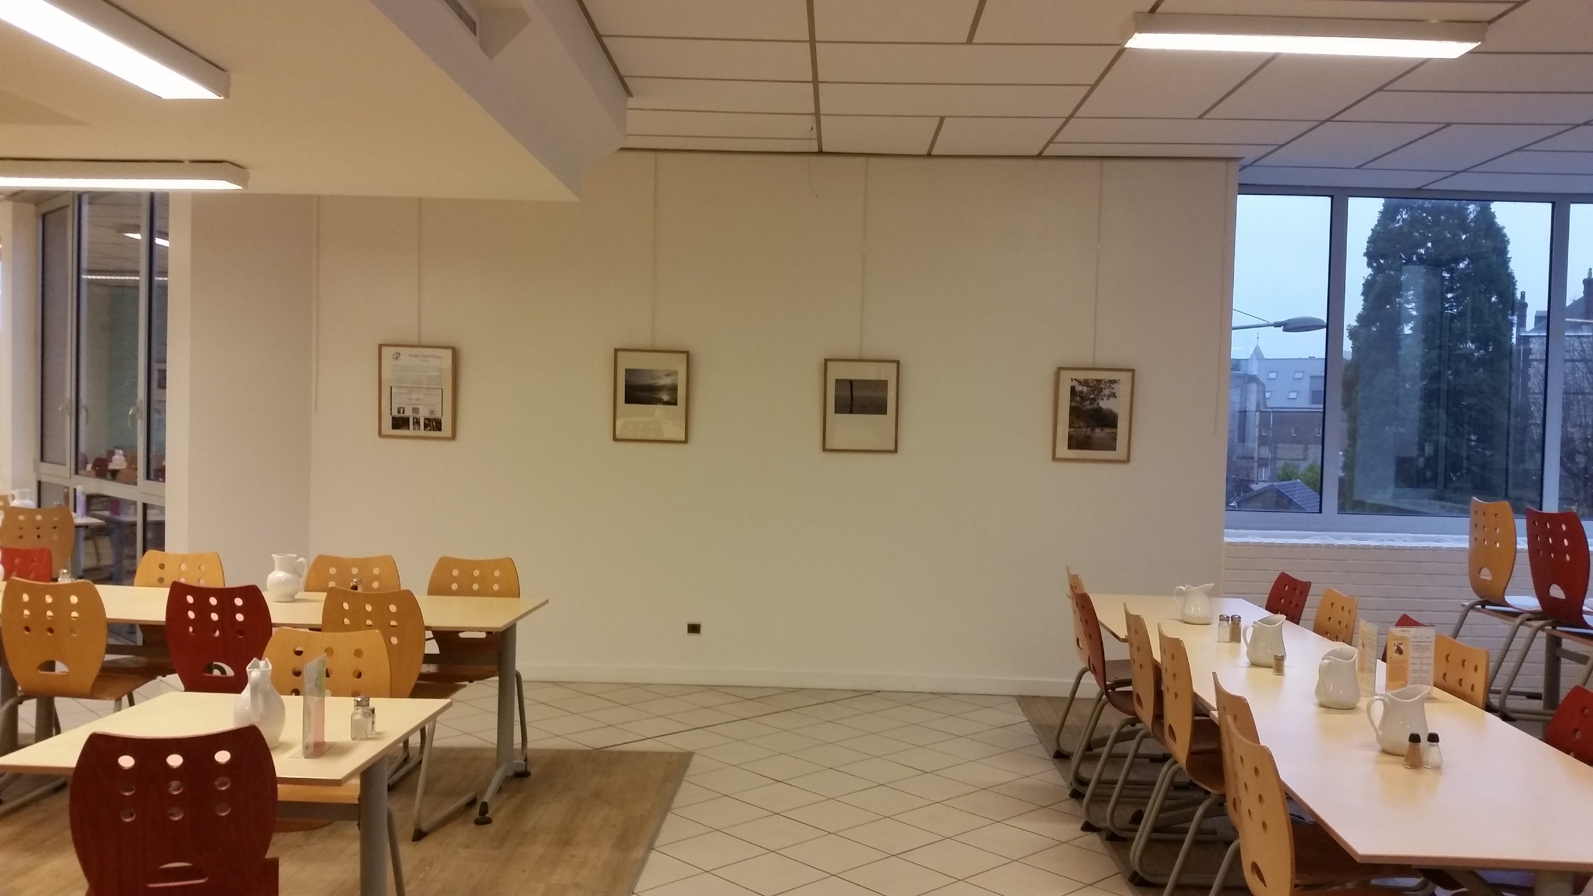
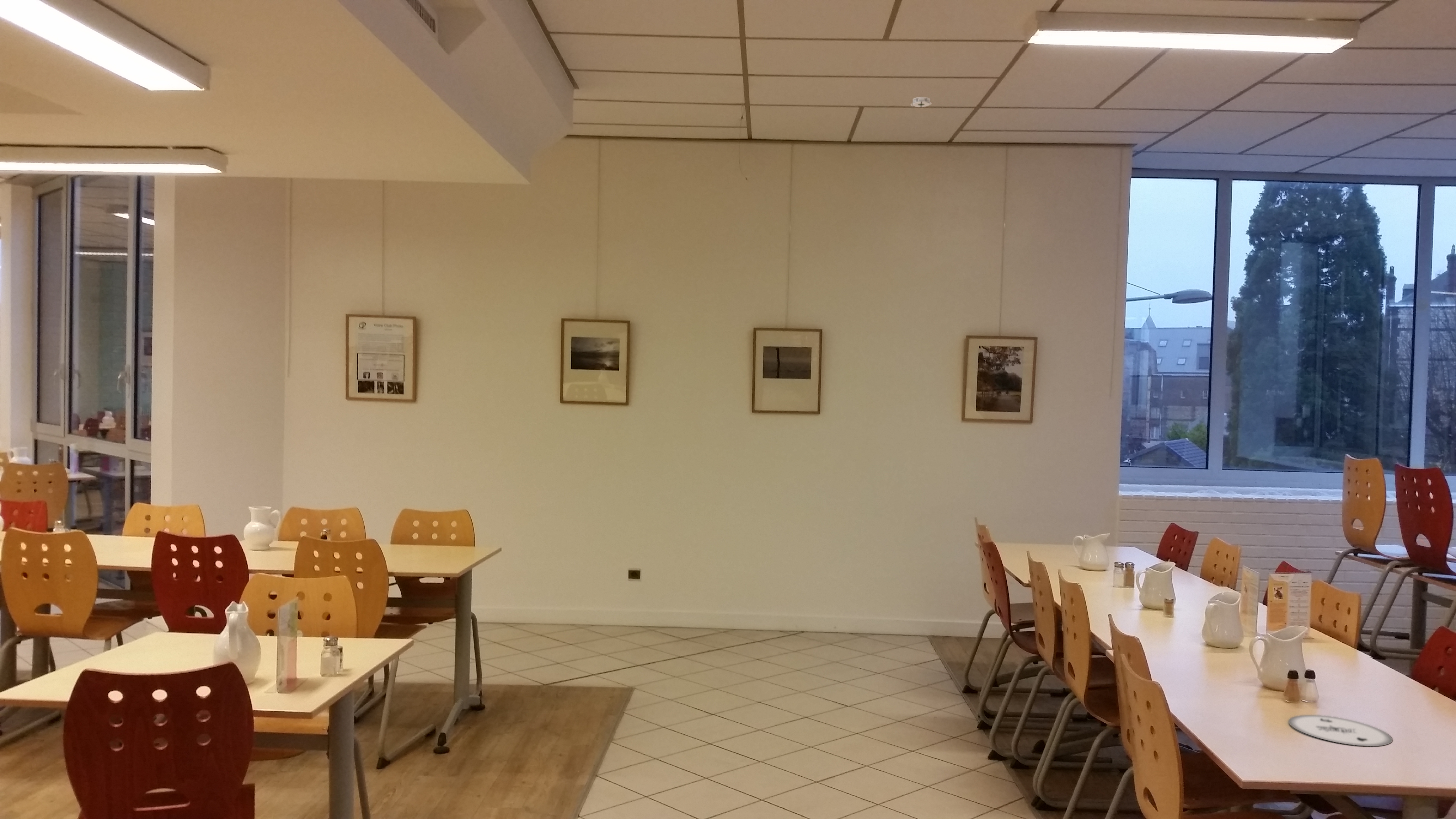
+ smoke detector (920, 102)
+ plate (1339, 729)
